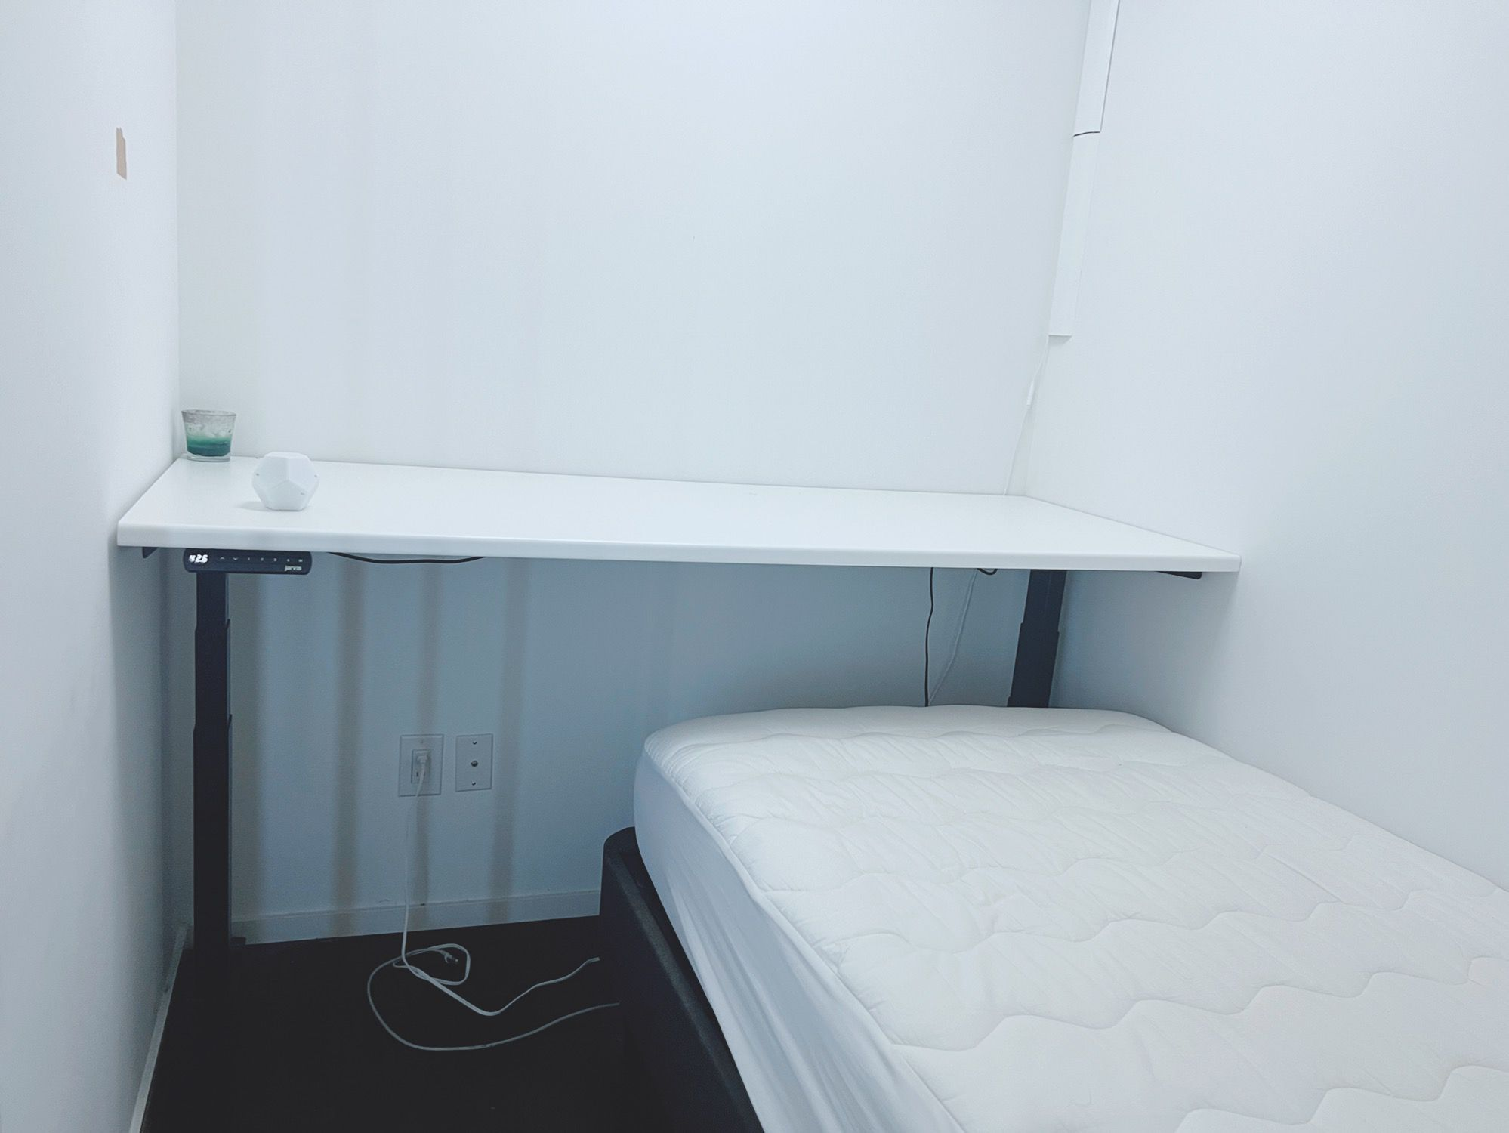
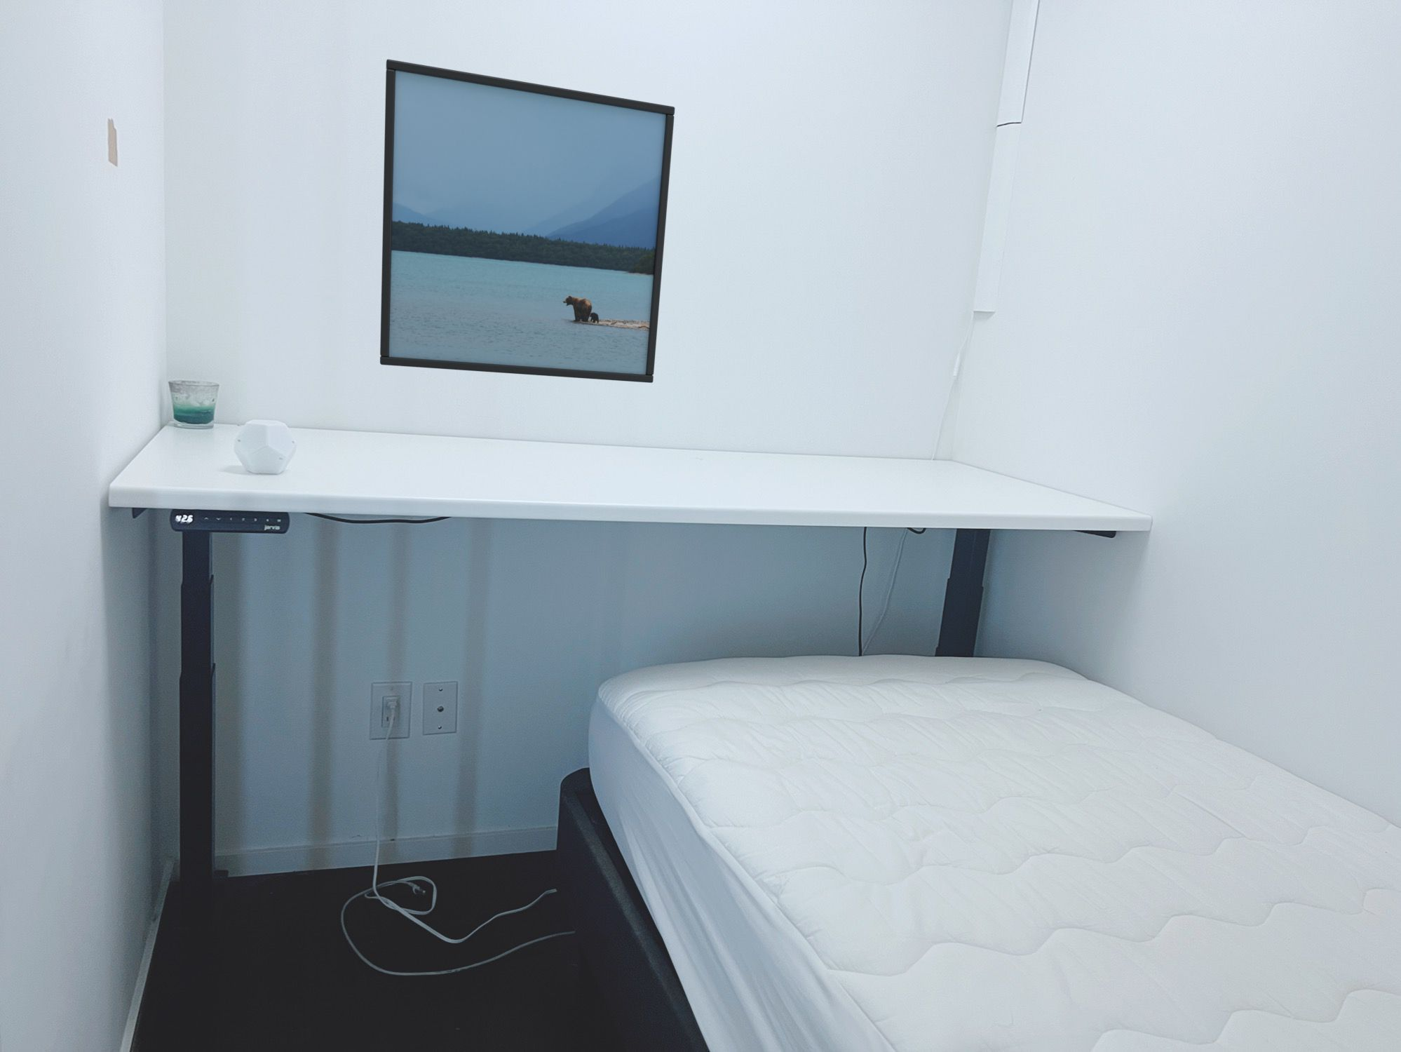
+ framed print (529, 233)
